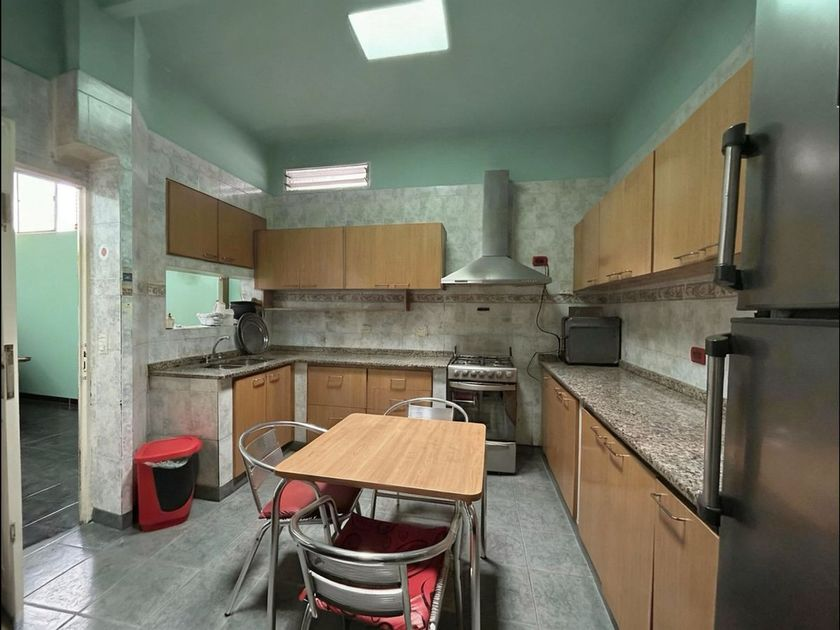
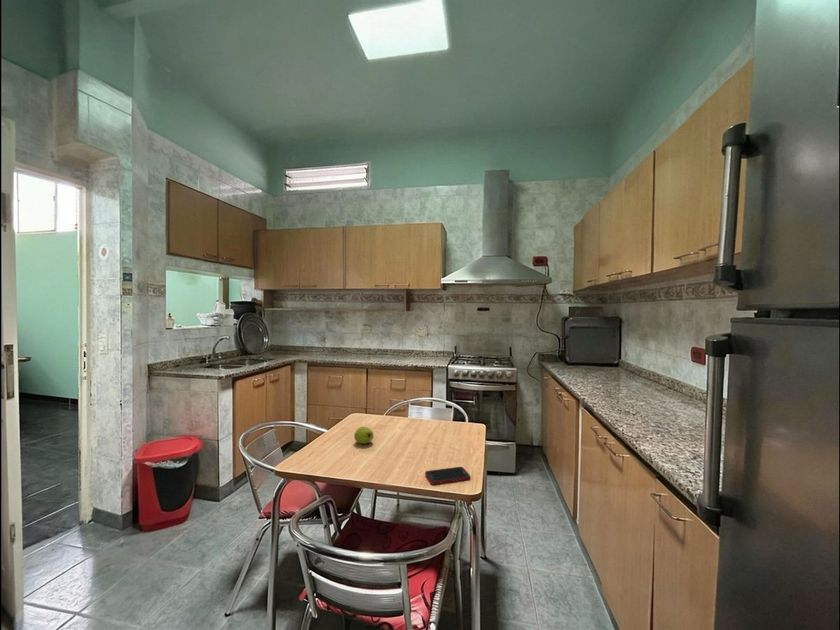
+ cell phone (447, 475)
+ fruit (363, 433)
